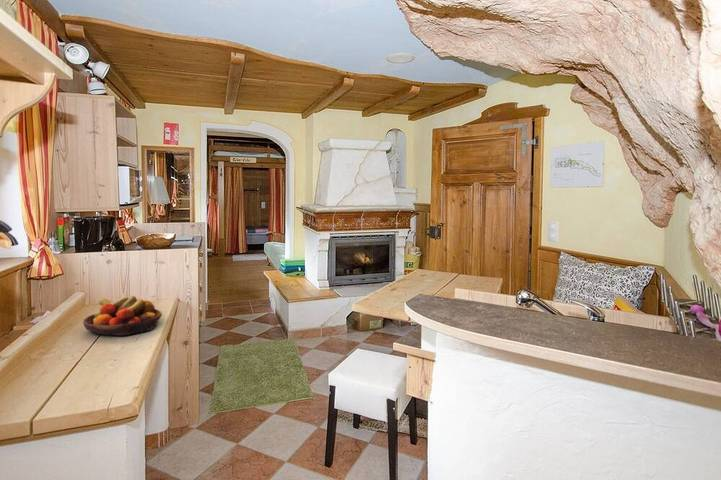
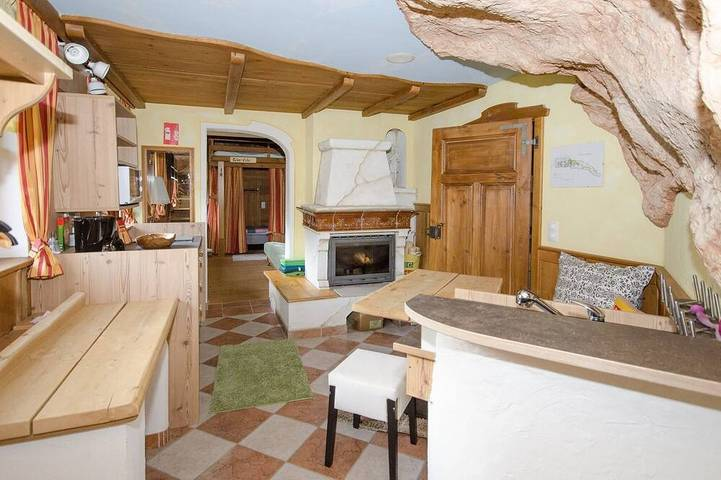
- fruit bowl (123, 313)
